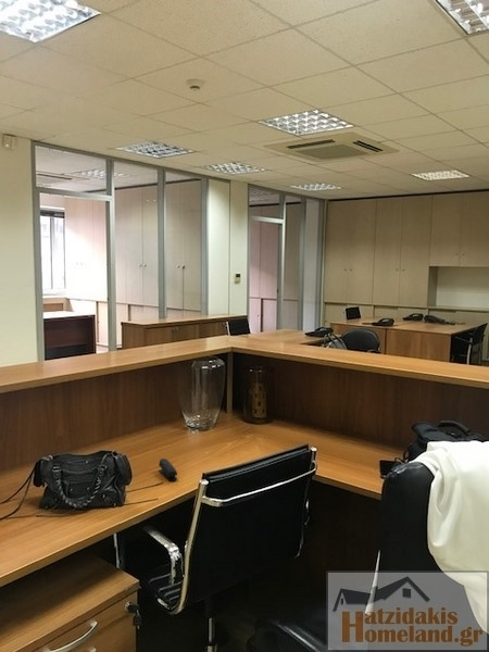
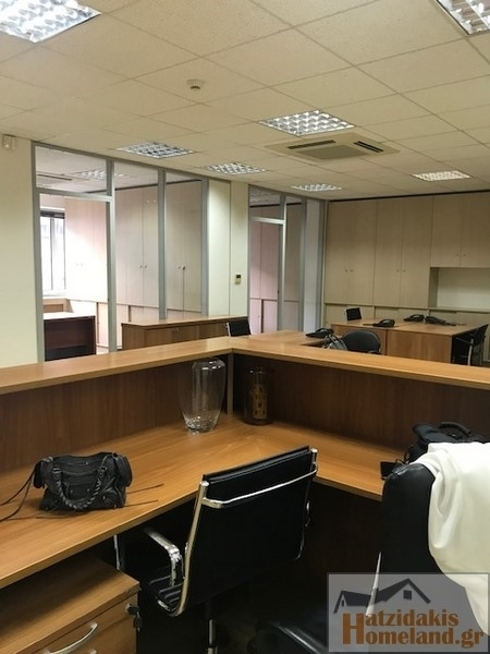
- stapler (167, 468)
